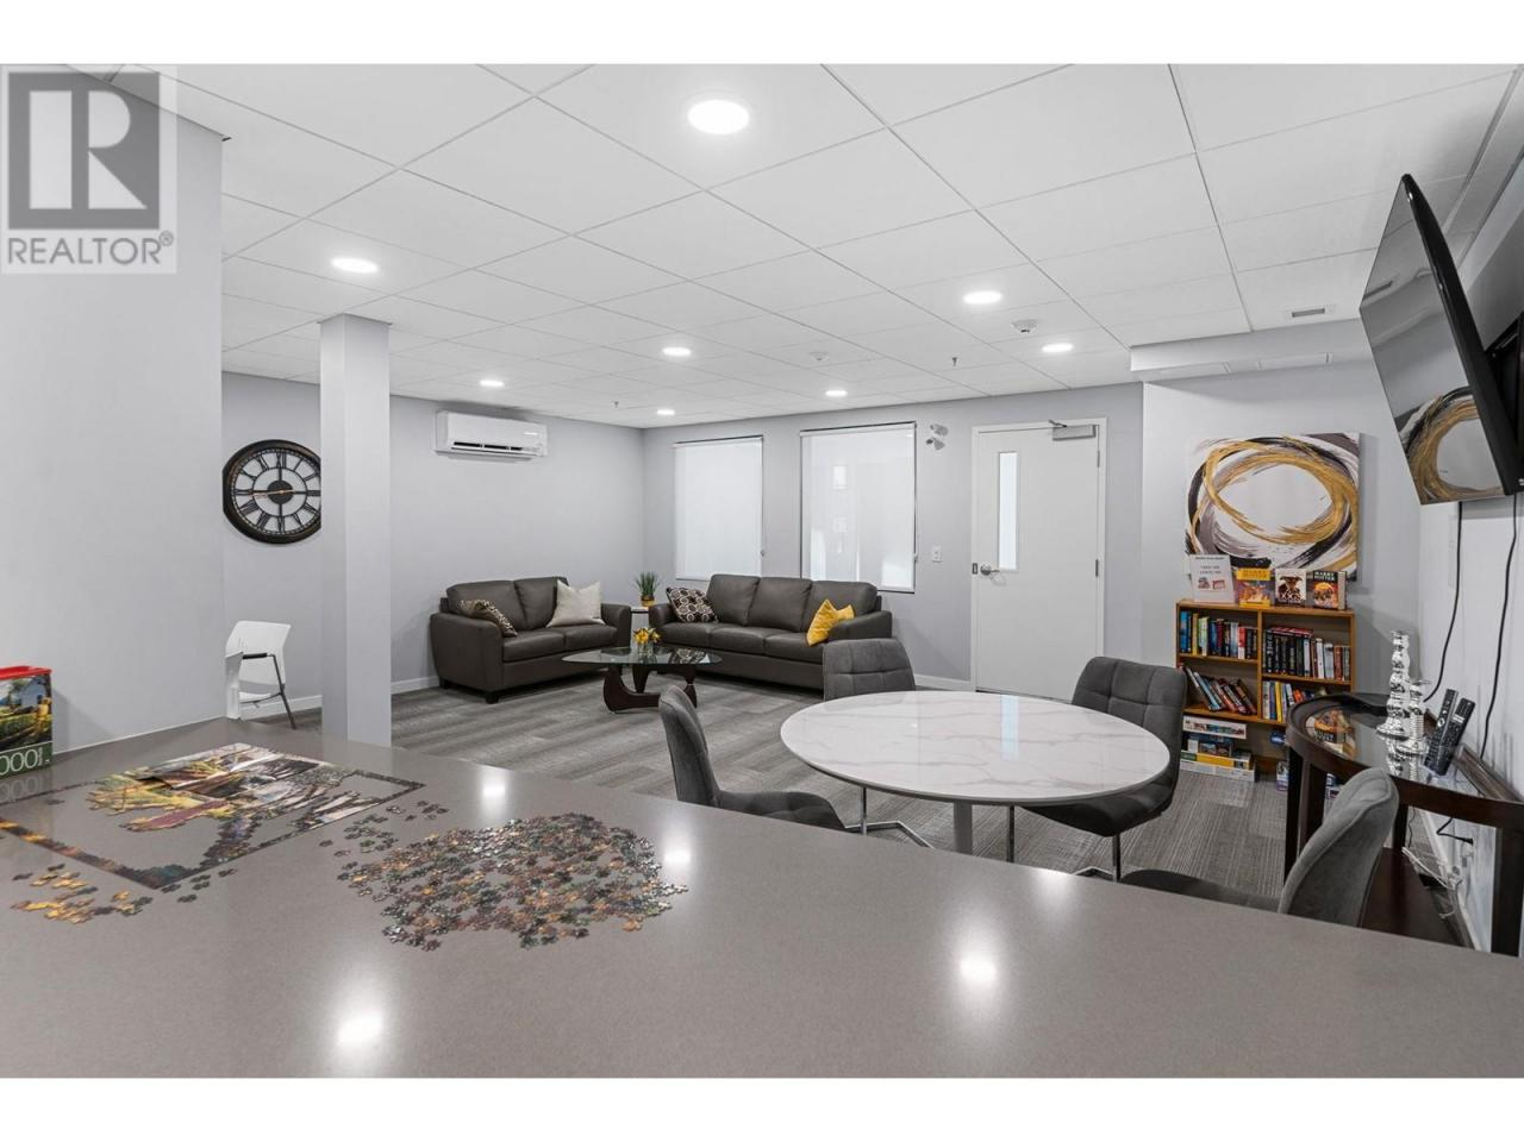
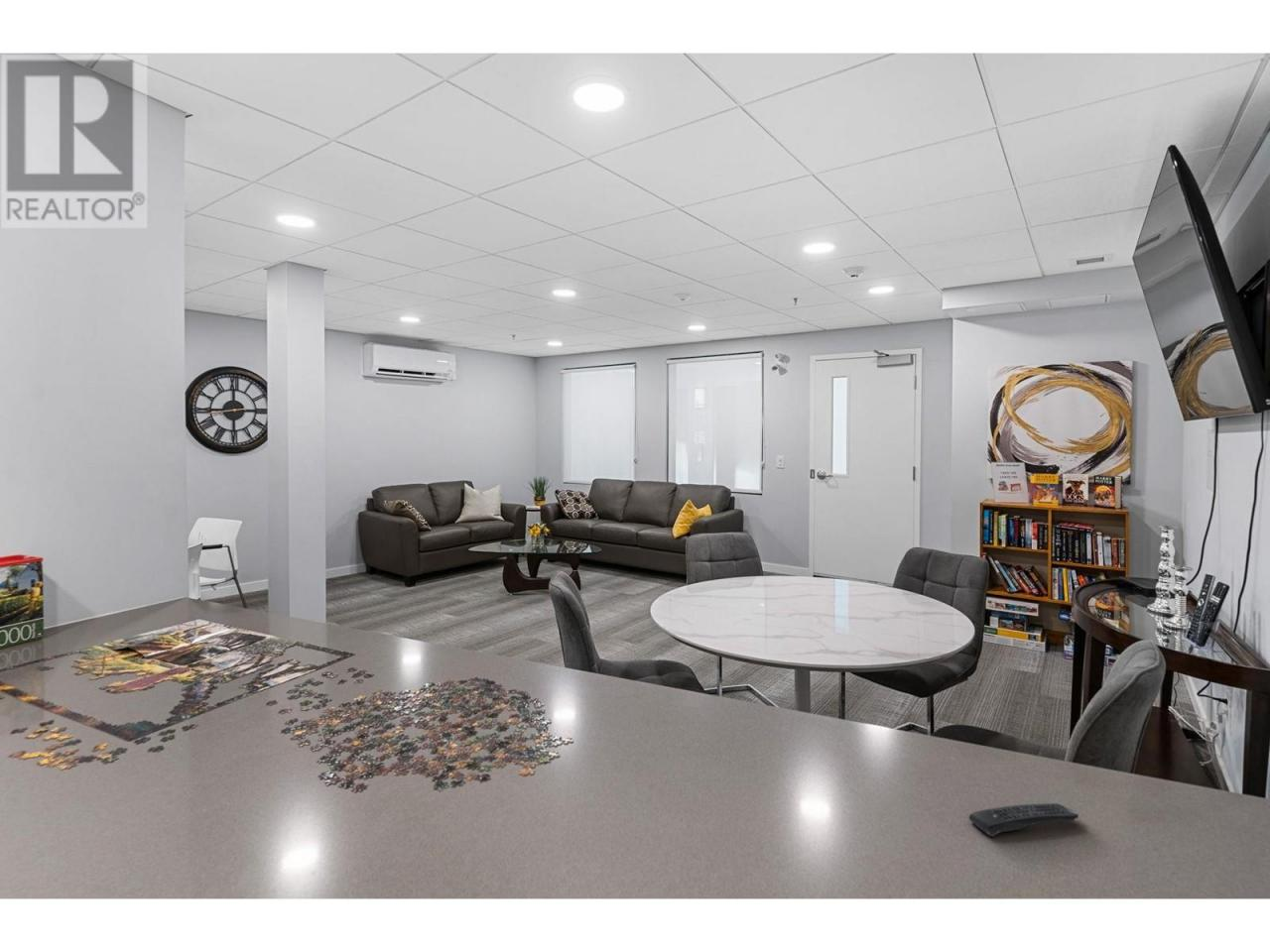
+ remote control (1027, 816)
